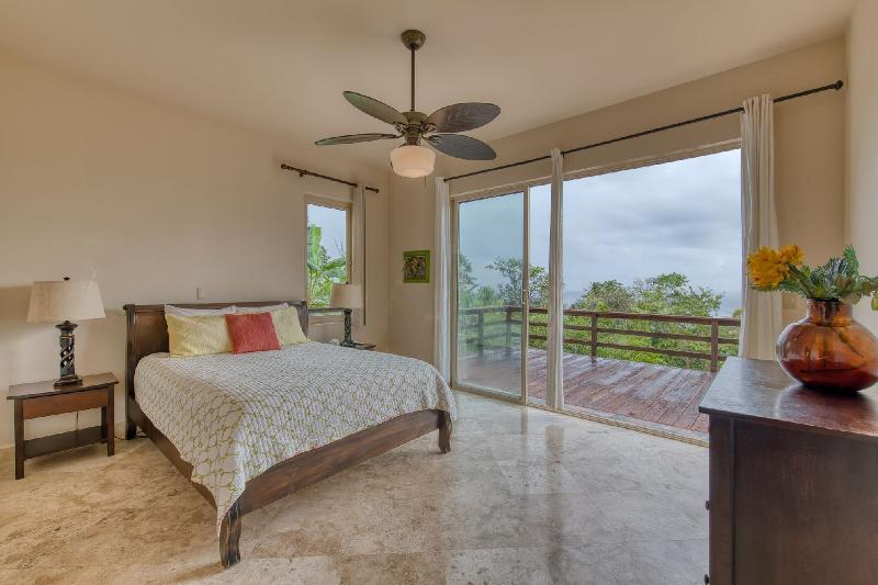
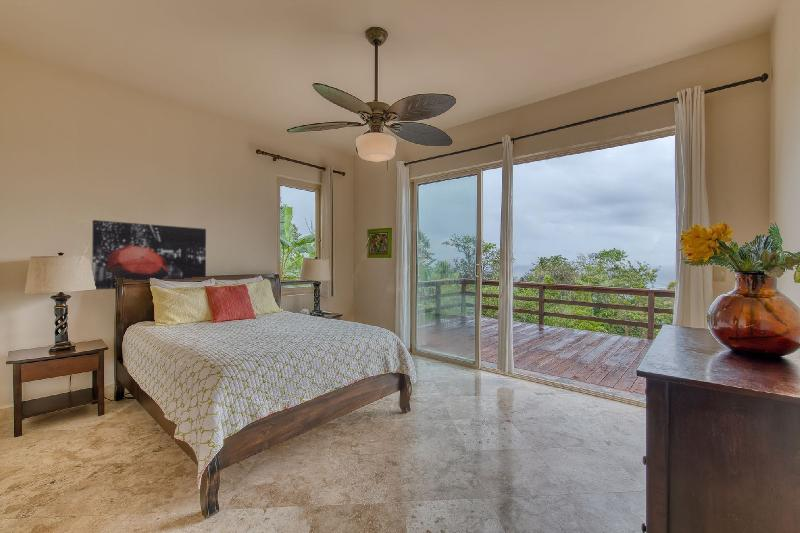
+ wall art (154, 256)
